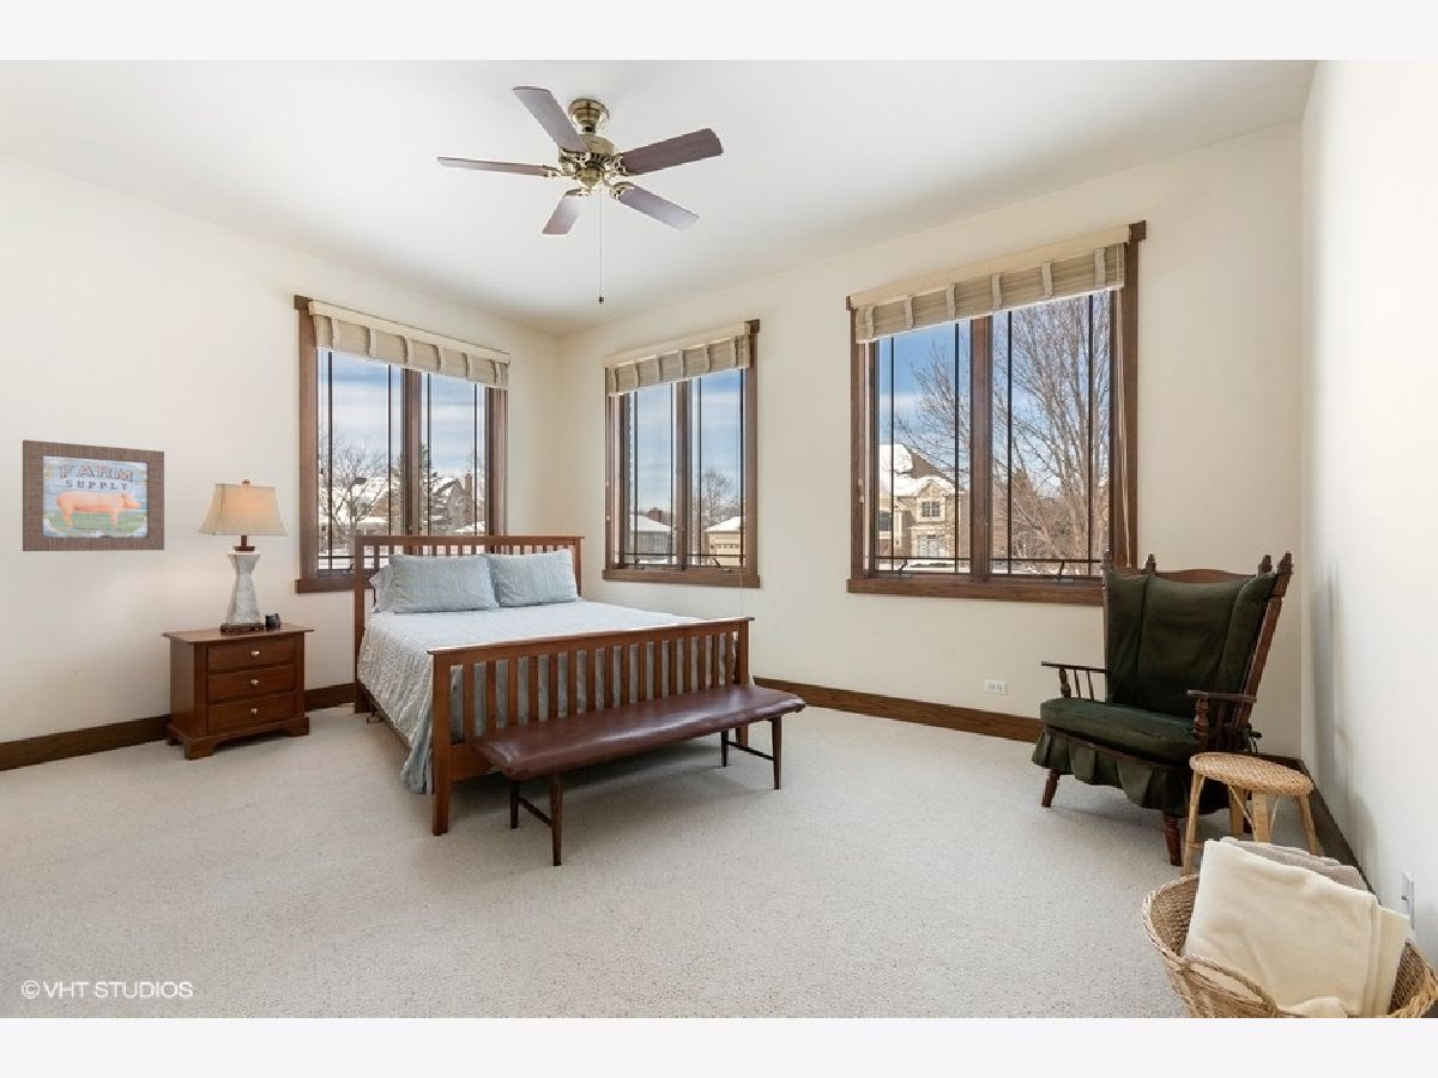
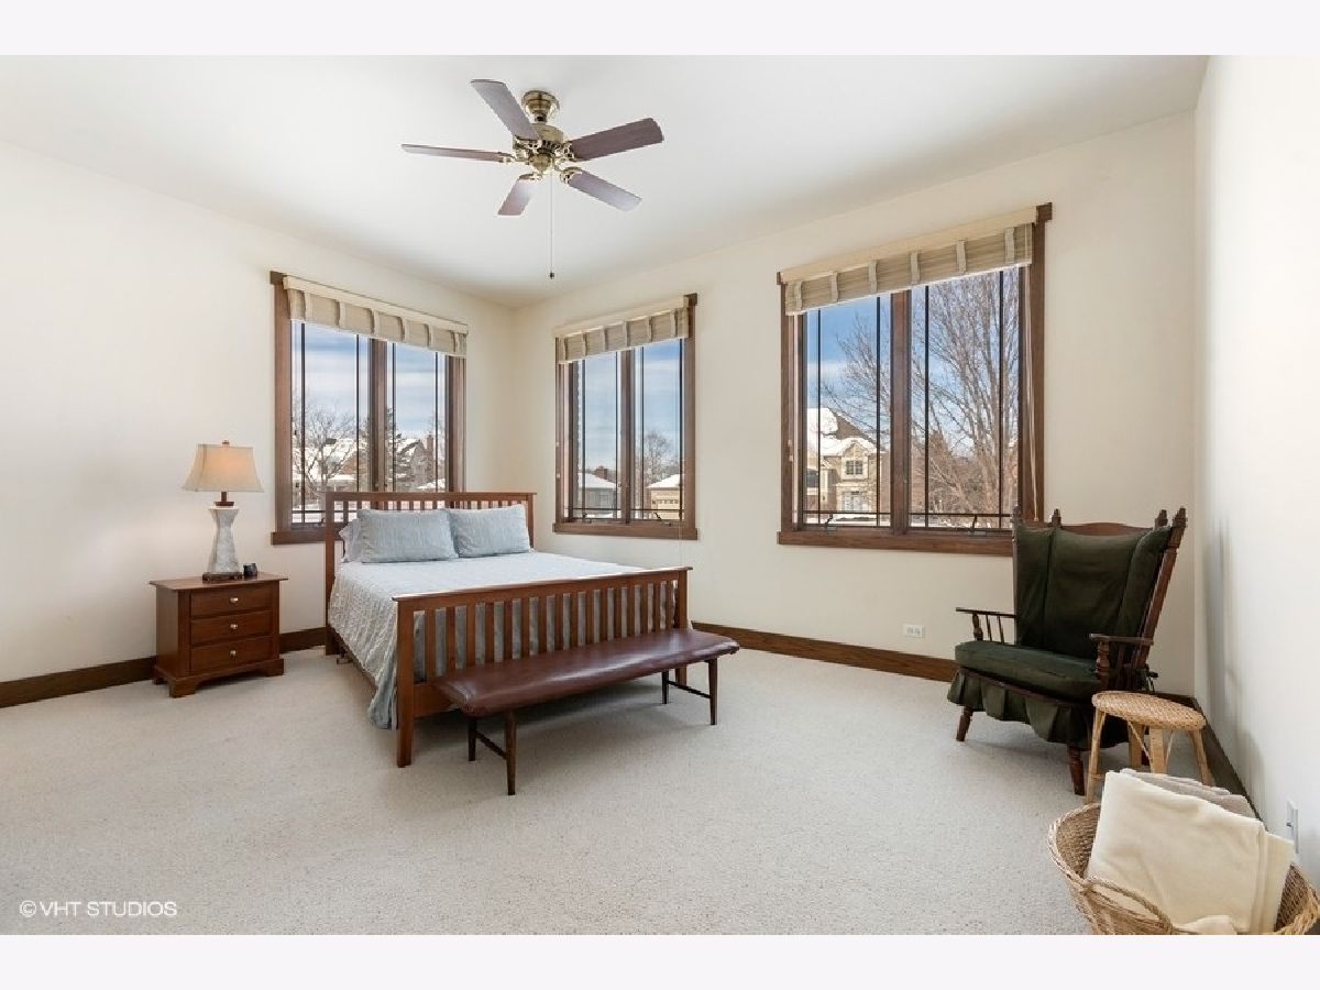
- wall art (97, 498)
